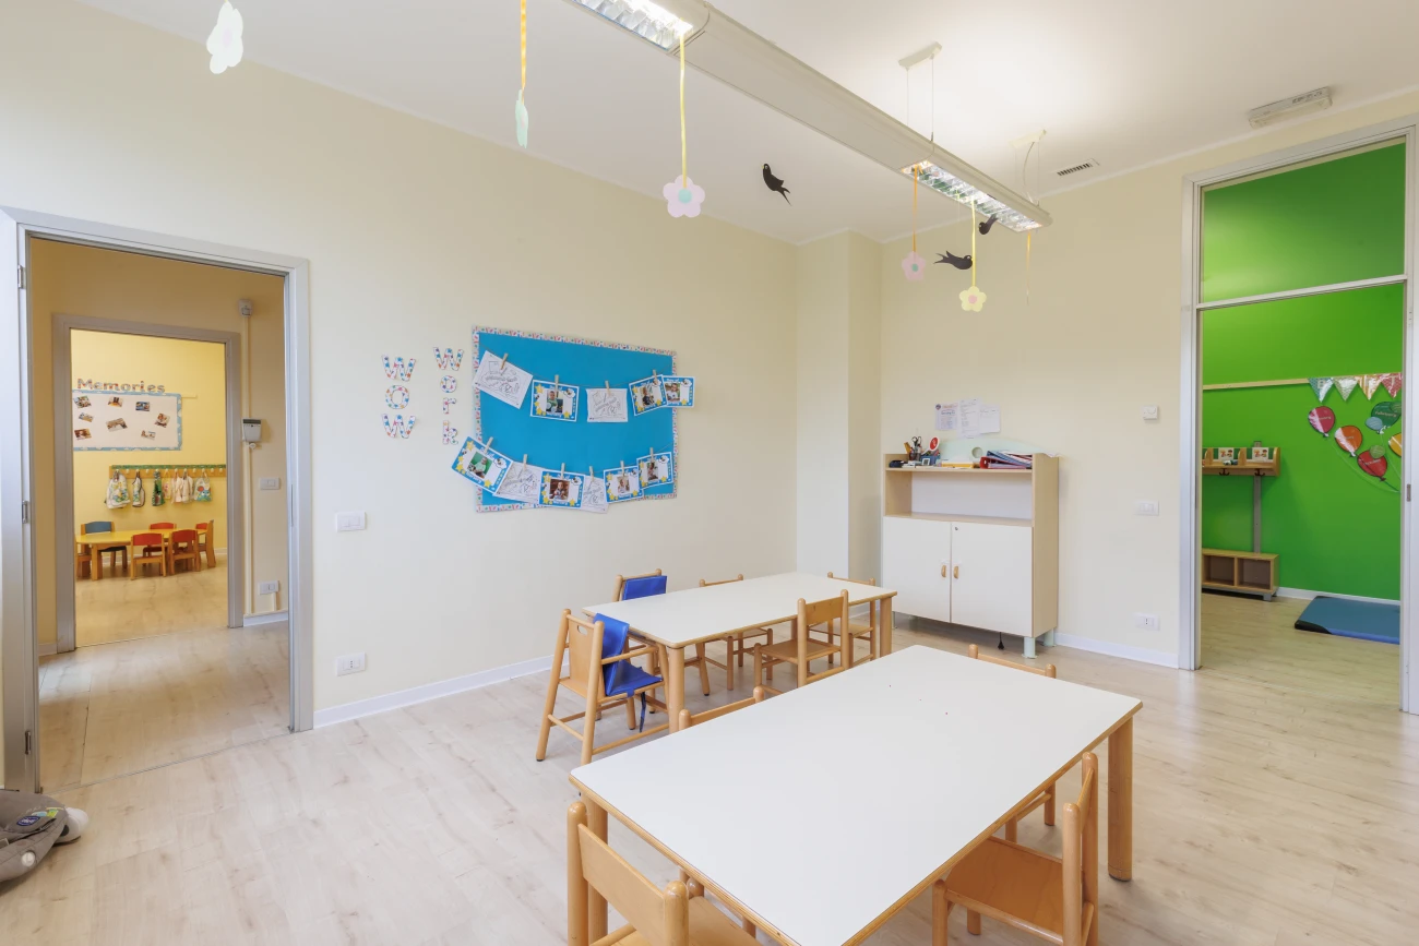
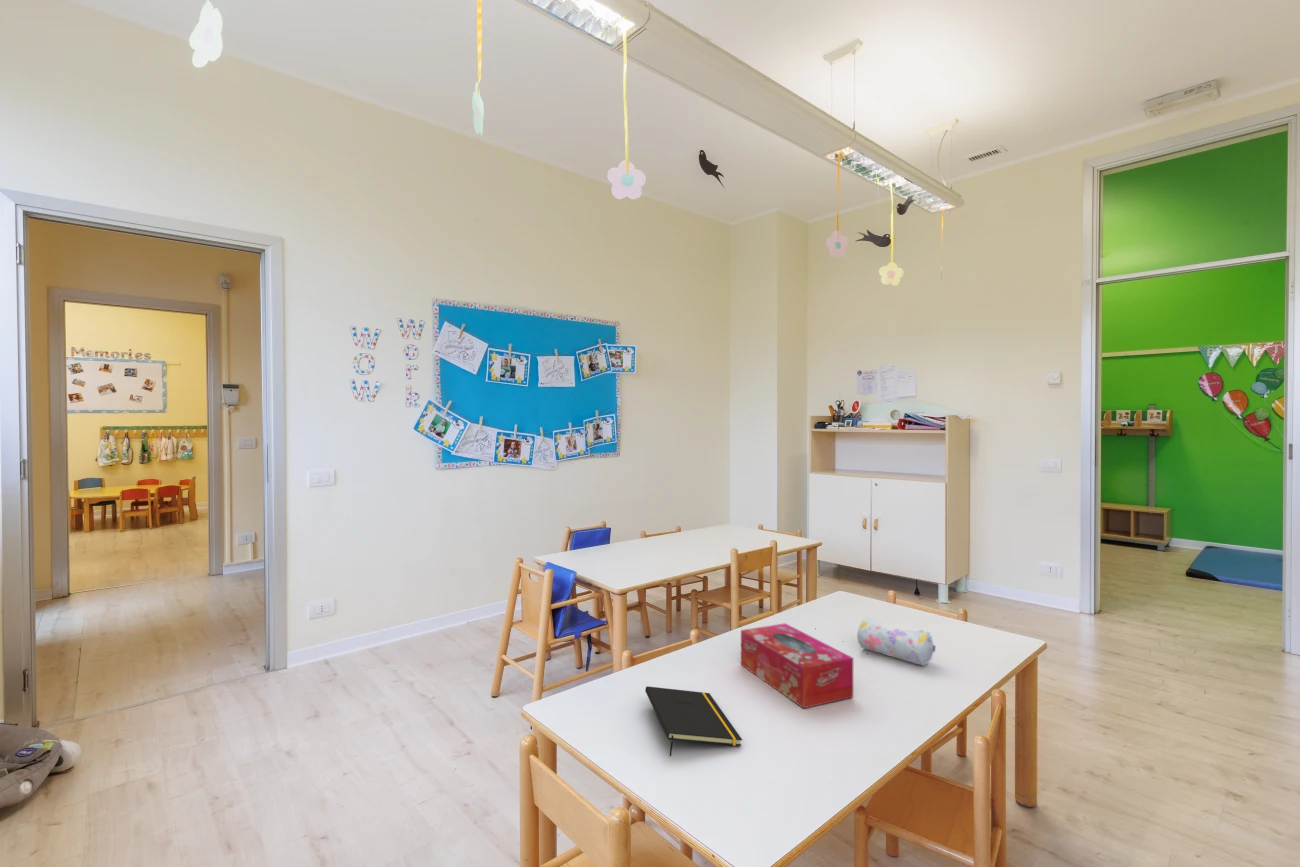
+ tissue box (793, 661)
+ pencil case (894, 640)
+ notepad (690, 714)
